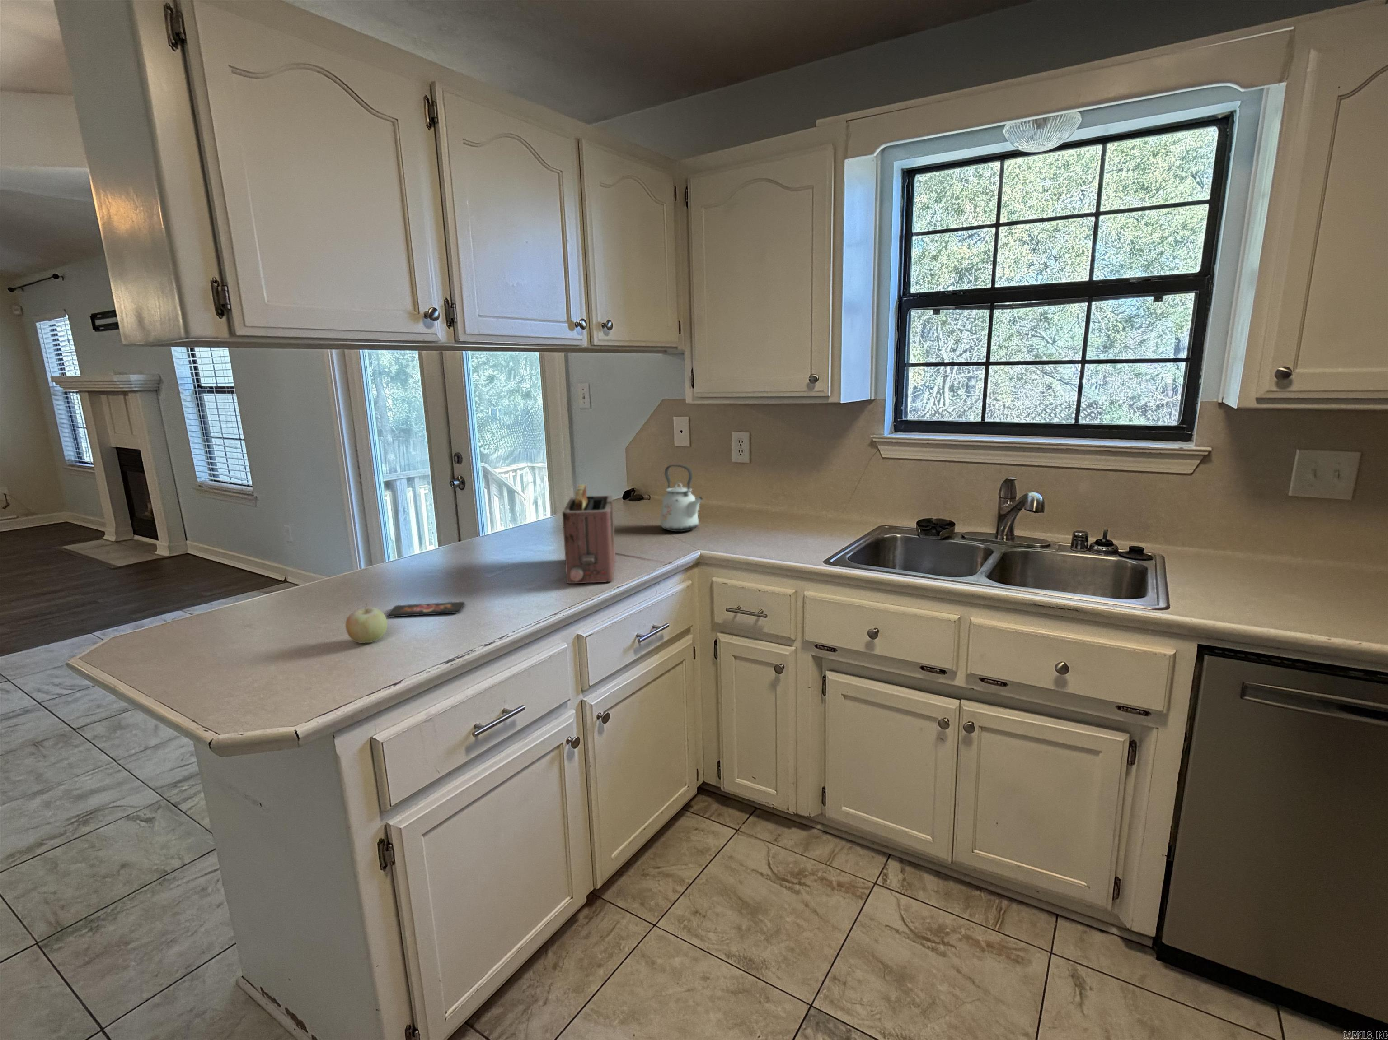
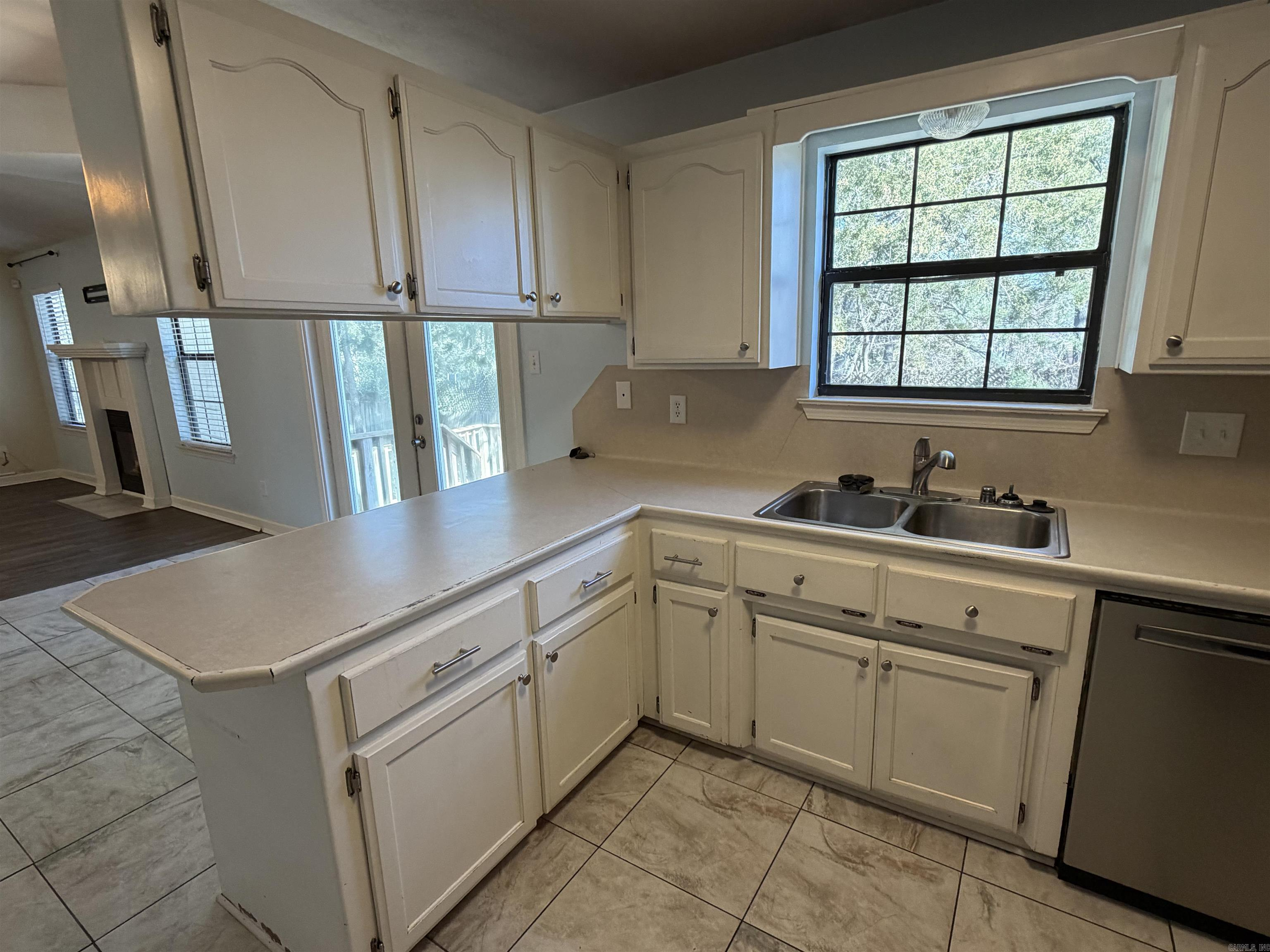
- smartphone (426, 608)
- fruit (365, 623)
- kettle (683, 498)
- toaster (590, 530)
